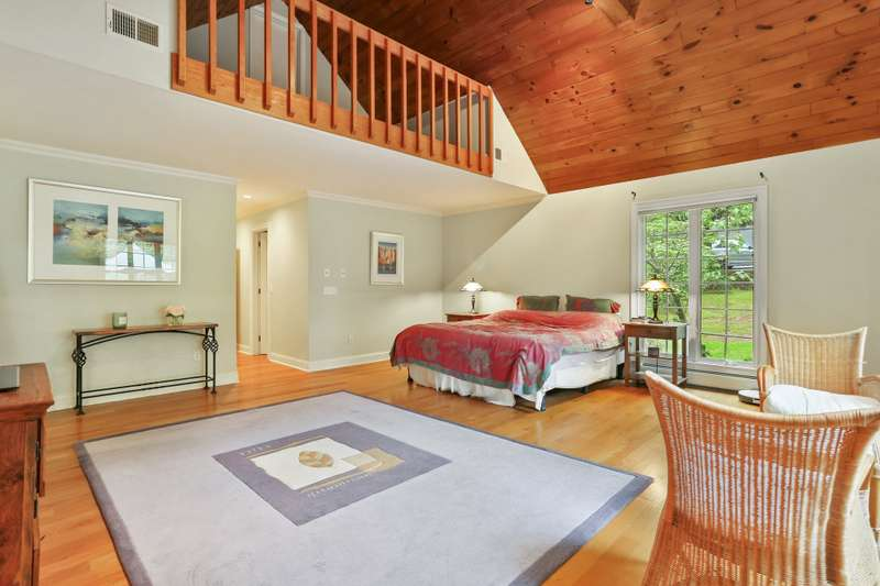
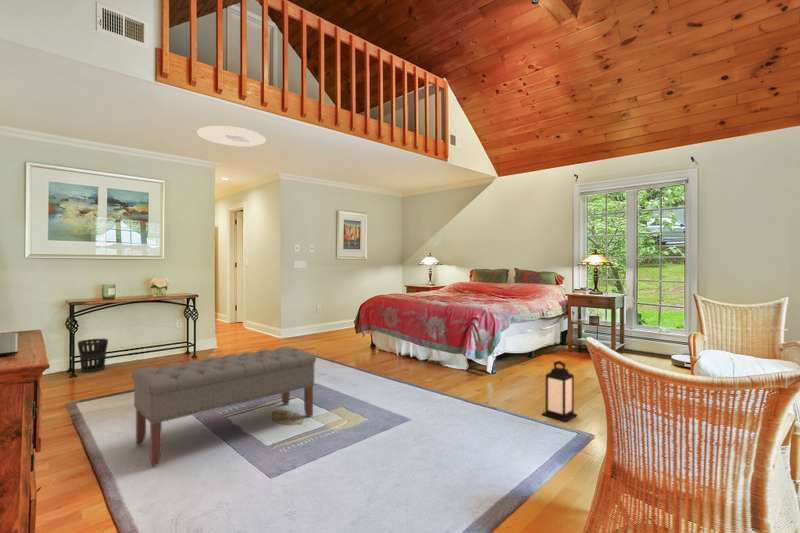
+ lantern (559, 387)
+ wastebasket (93, 355)
+ ceiling light (232, 134)
+ bench (231, 394)
